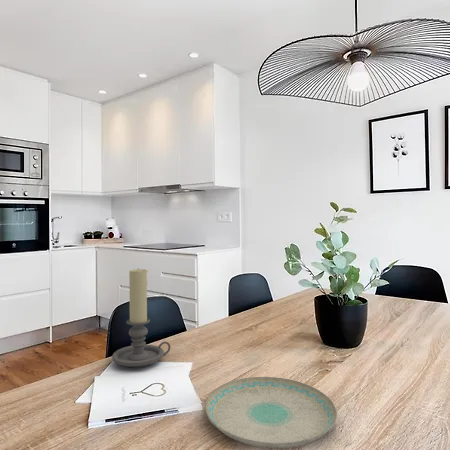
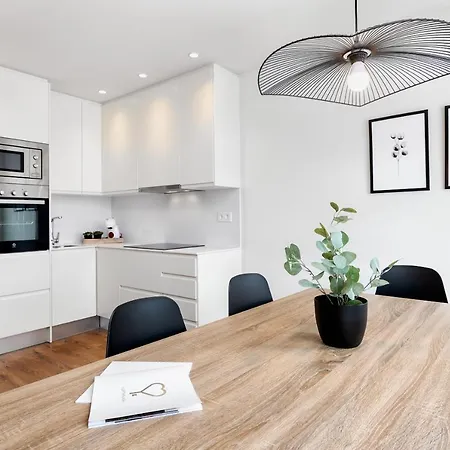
- candle holder (143, 314)
- plate (269, 409)
